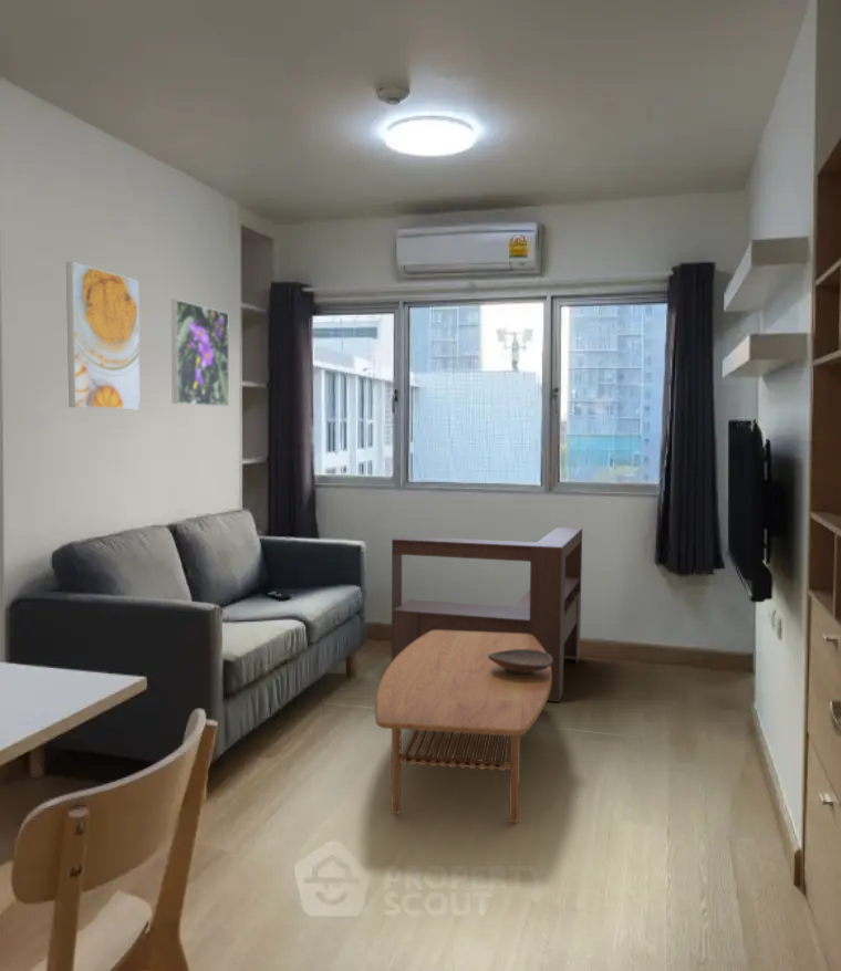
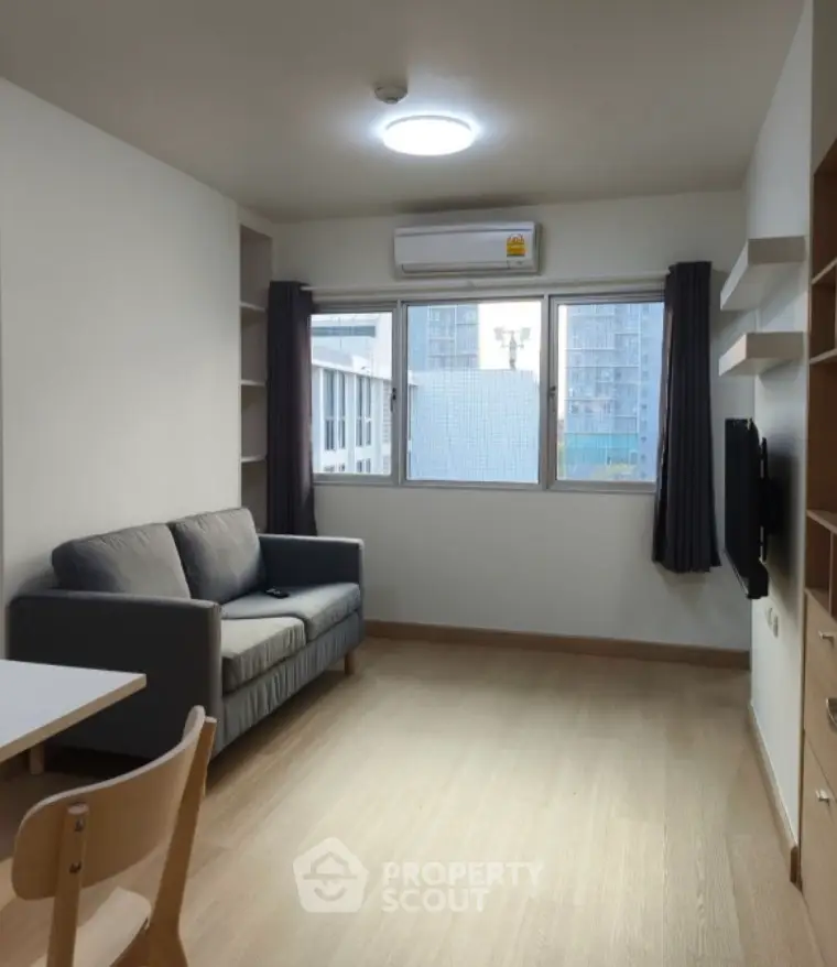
- bench (491, 605)
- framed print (105, 340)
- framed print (201, 356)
- decorative bowl (519, 662)
- coffee table (467, 717)
